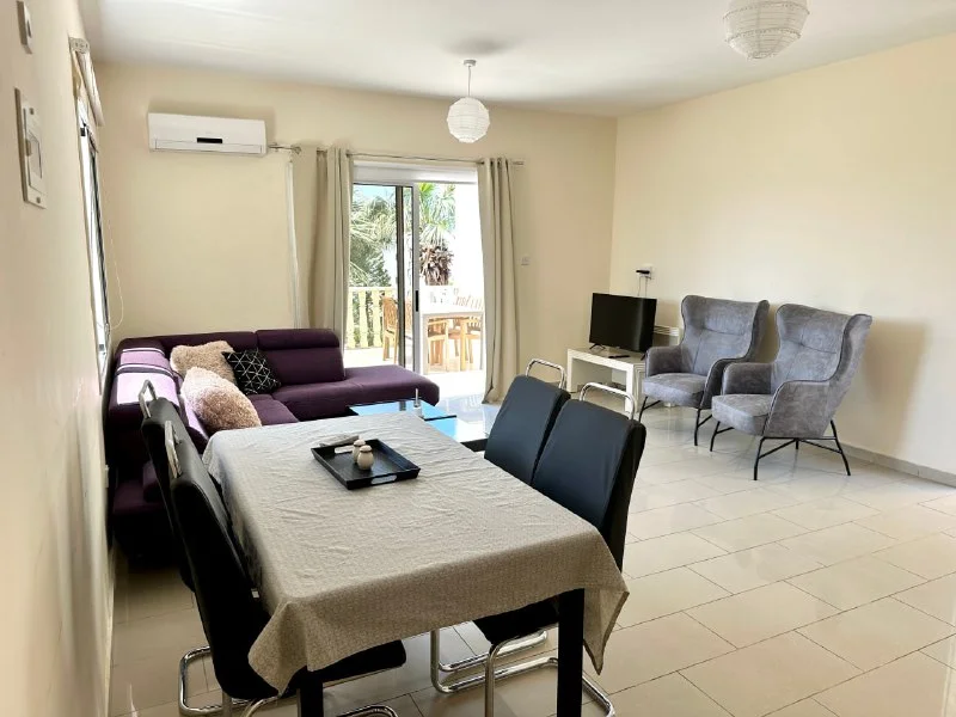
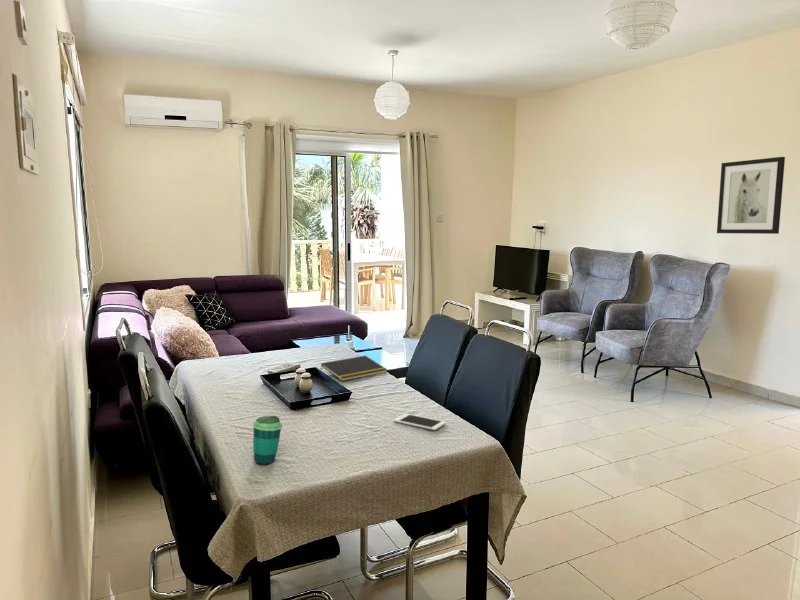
+ wall art (749, 197)
+ notepad (354, 367)
+ cell phone (419, 421)
+ cup (267, 439)
